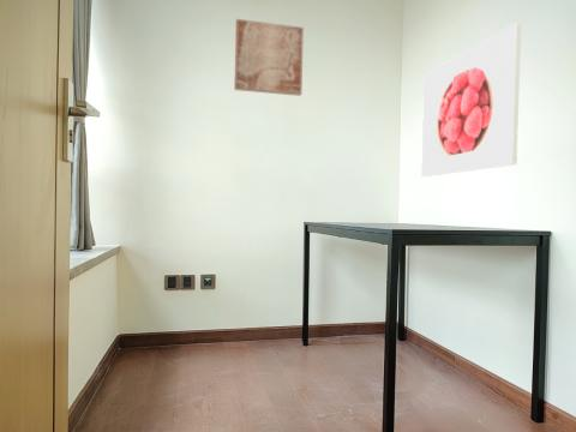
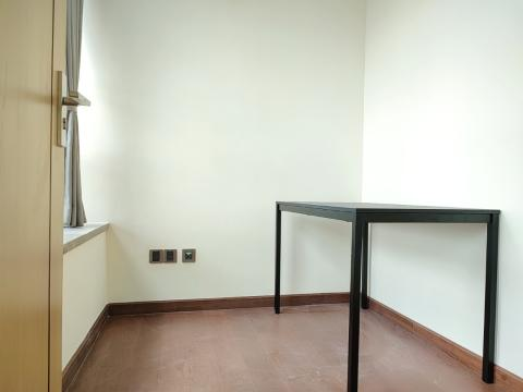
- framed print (462, 112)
- wall art (269, 58)
